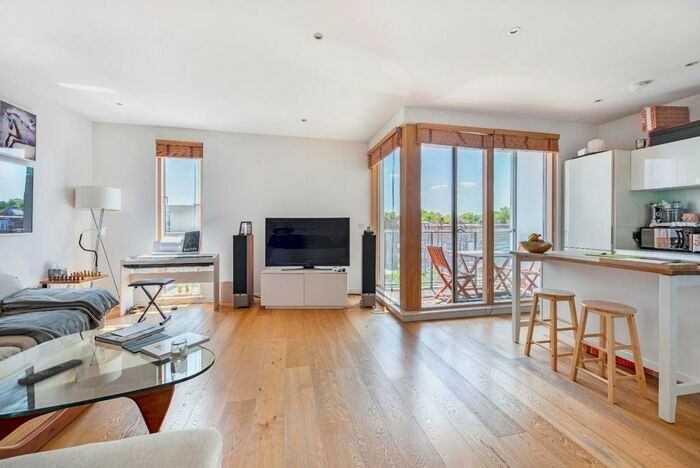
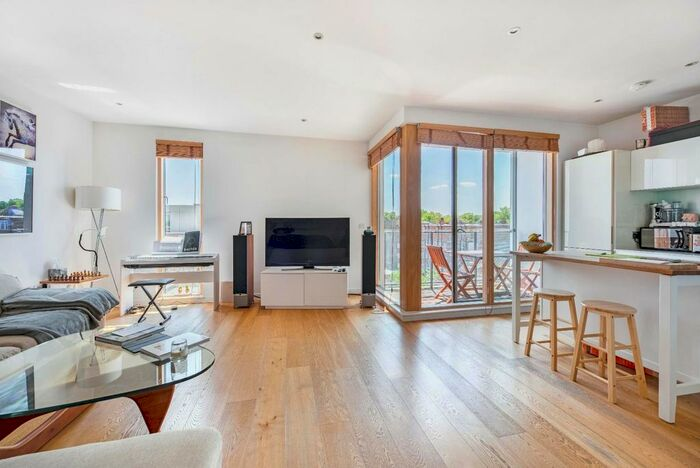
- remote control (52, 370)
